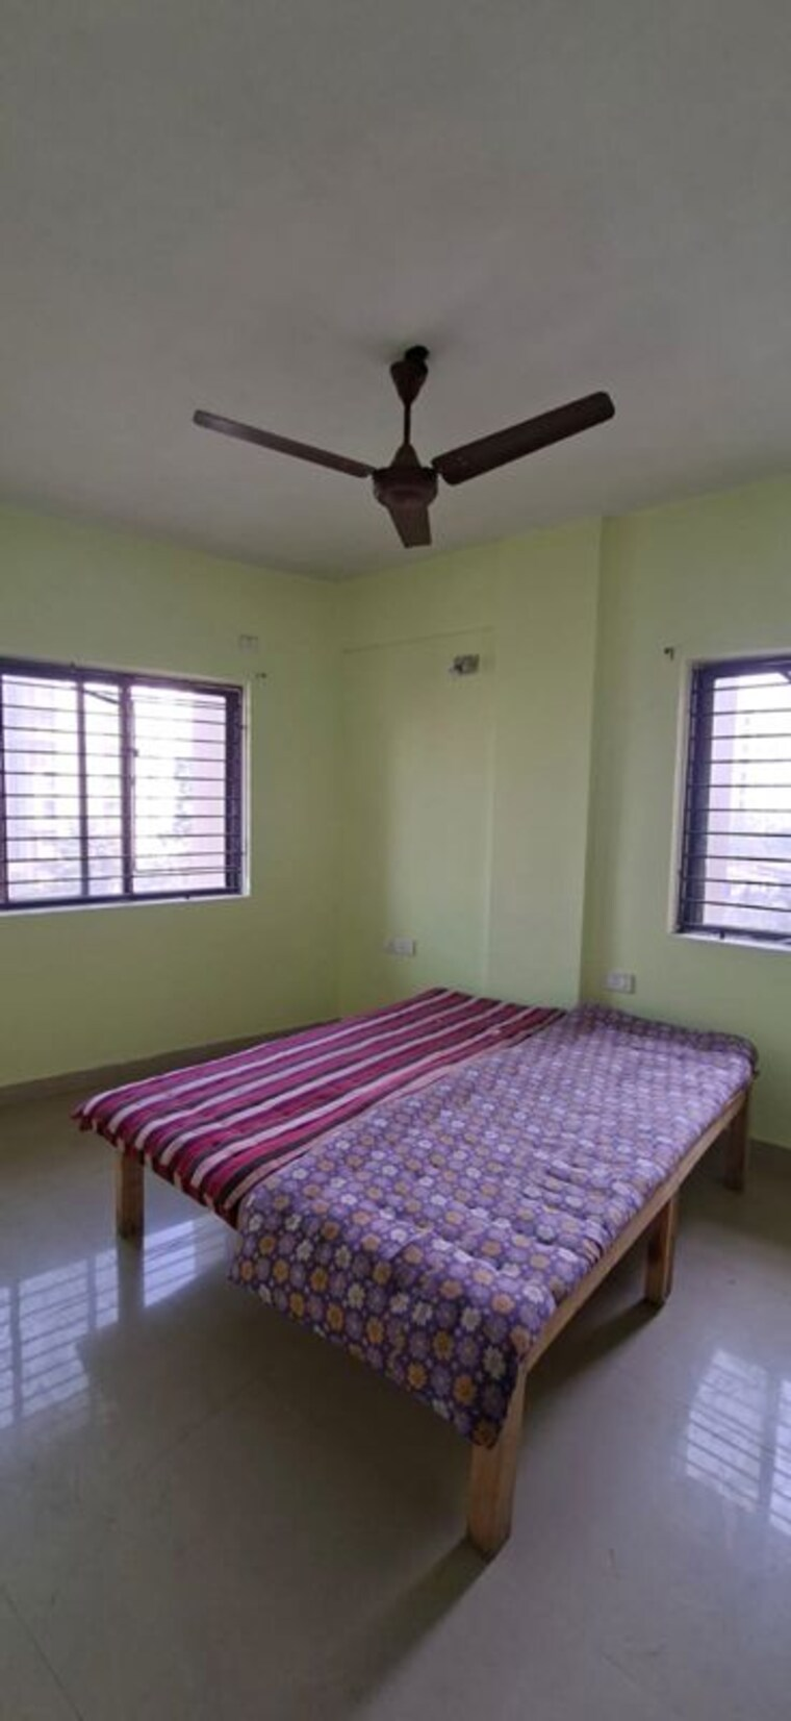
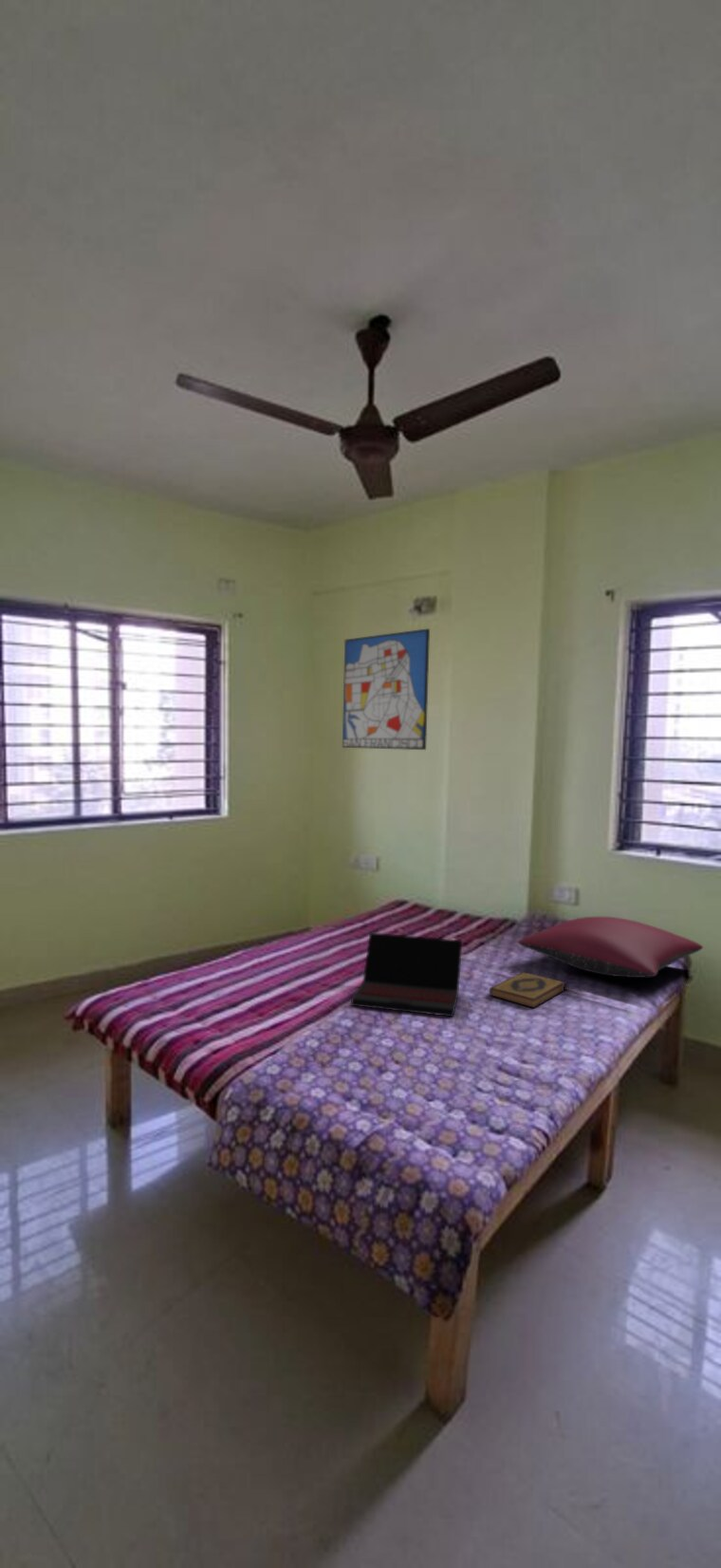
+ wall art (382, 691)
+ hardback book (527, 988)
+ pillow (610, 943)
+ laptop (409, 971)
